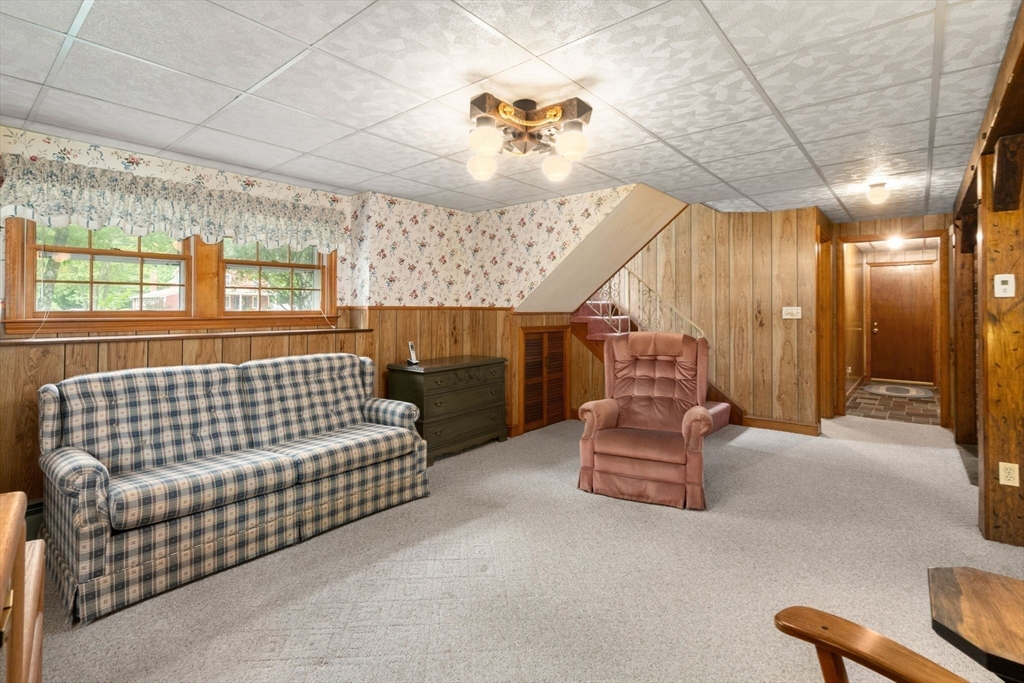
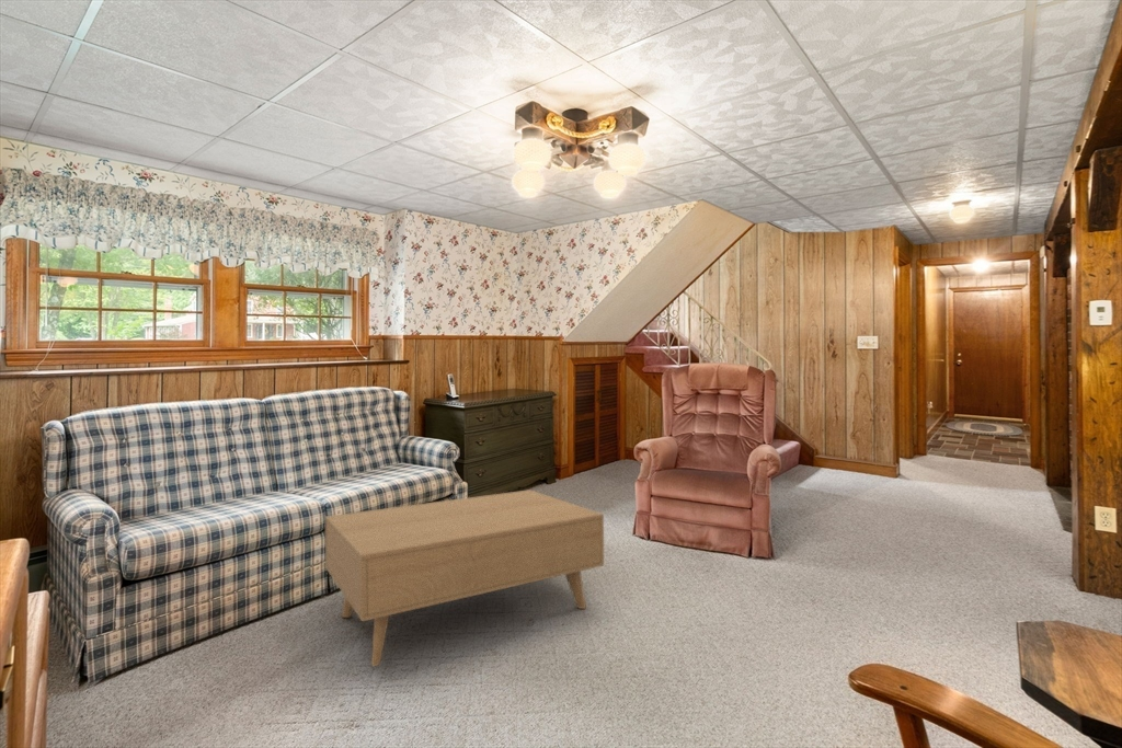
+ coffee table (463, 563)
